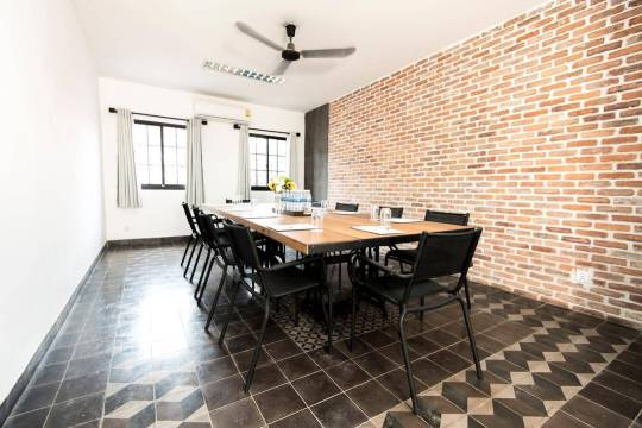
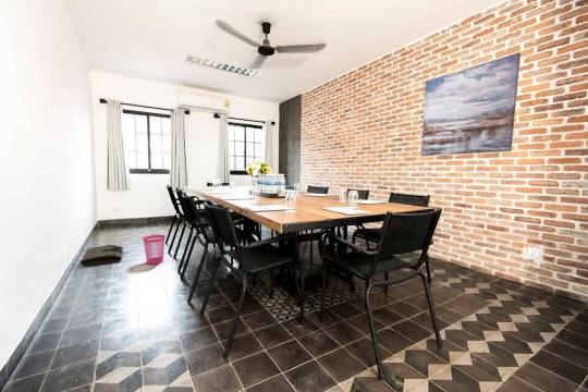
+ waste basket (155, 249)
+ tool roll (103, 252)
+ wall art (463, 112)
